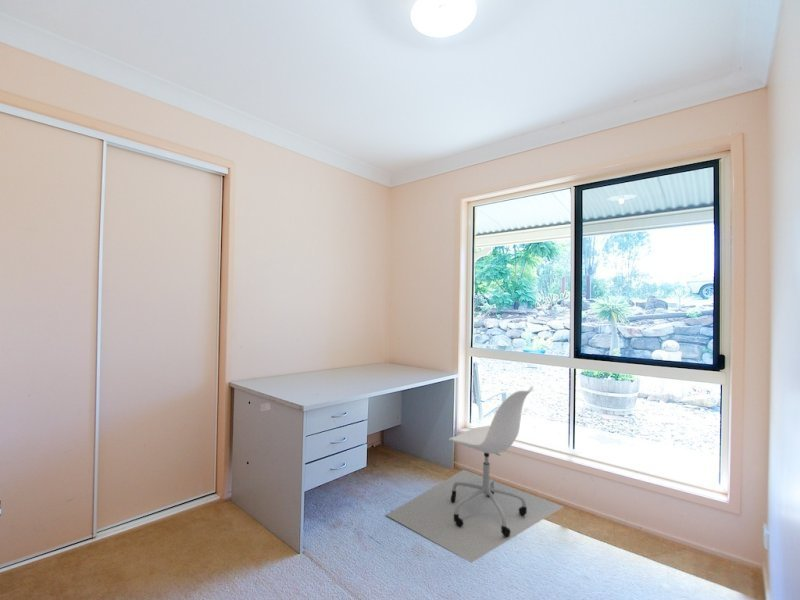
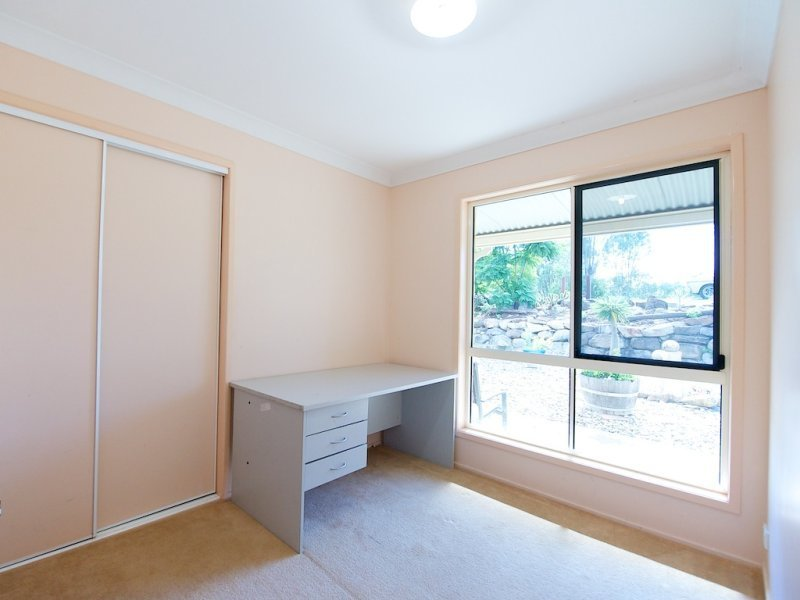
- office chair (486, 447)
